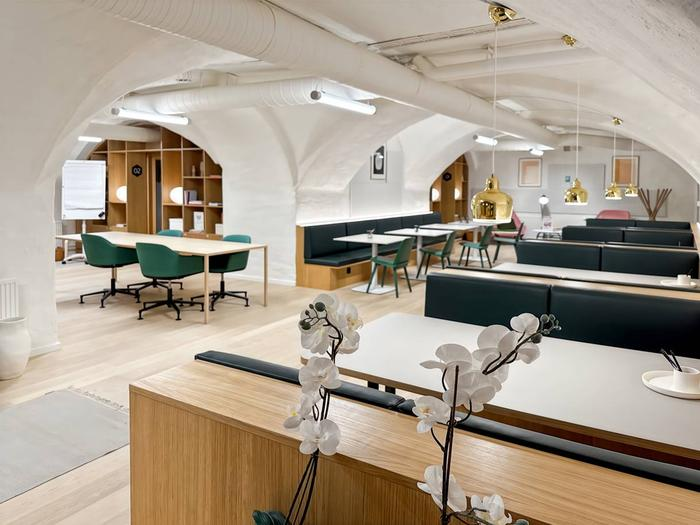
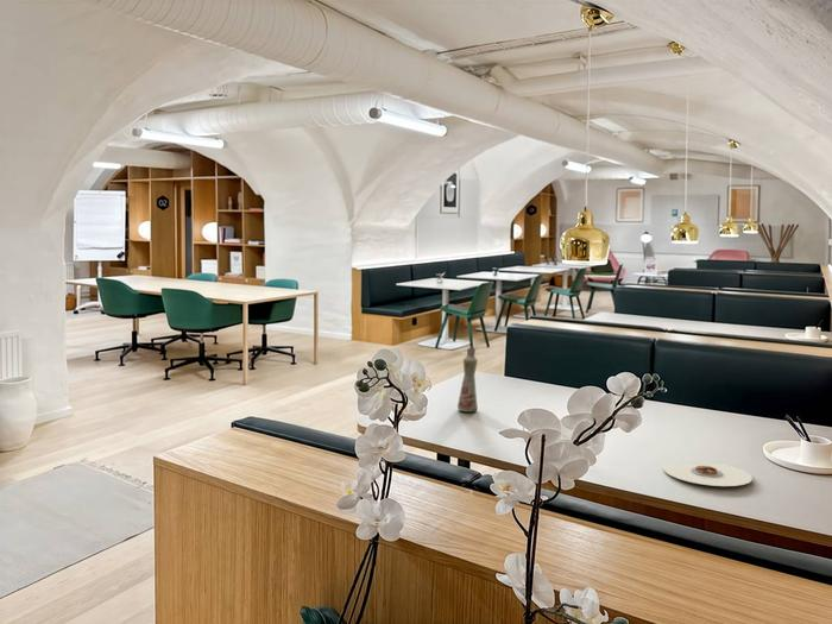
+ plate (706, 469)
+ bottle (467, 378)
